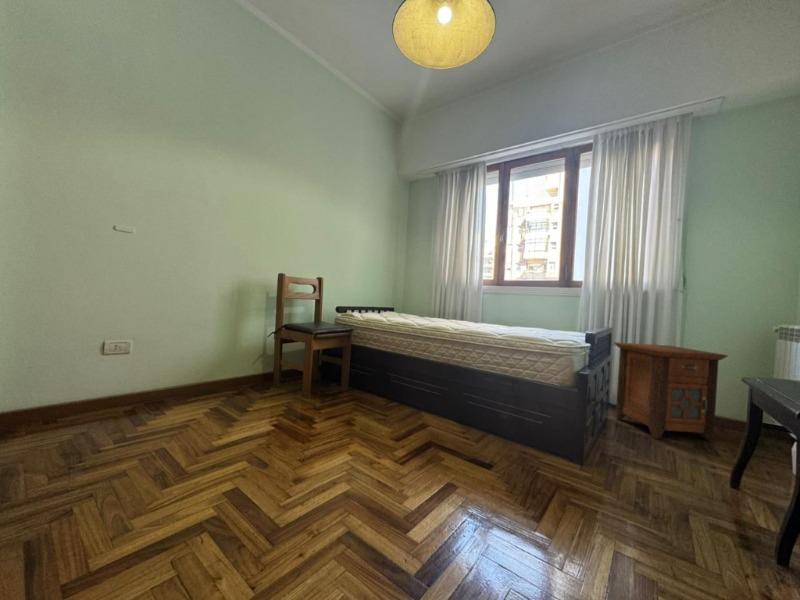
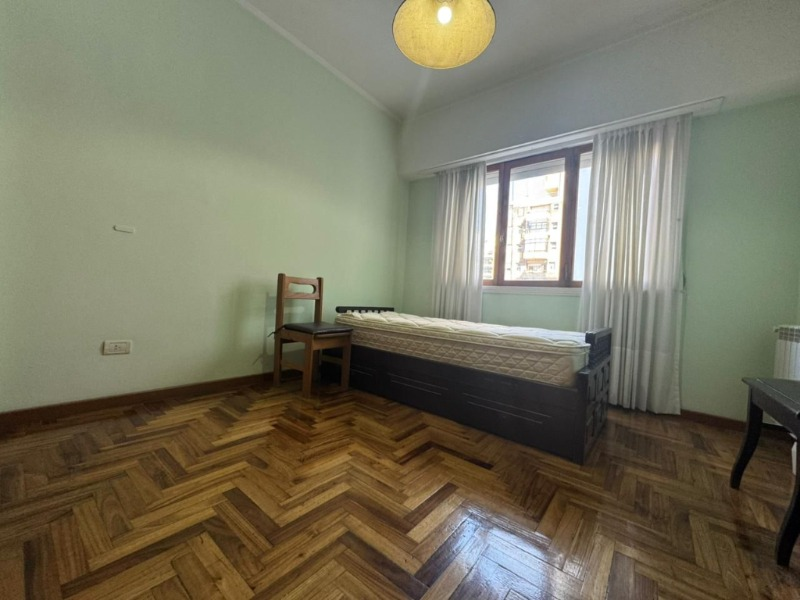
- nightstand (663, 388)
